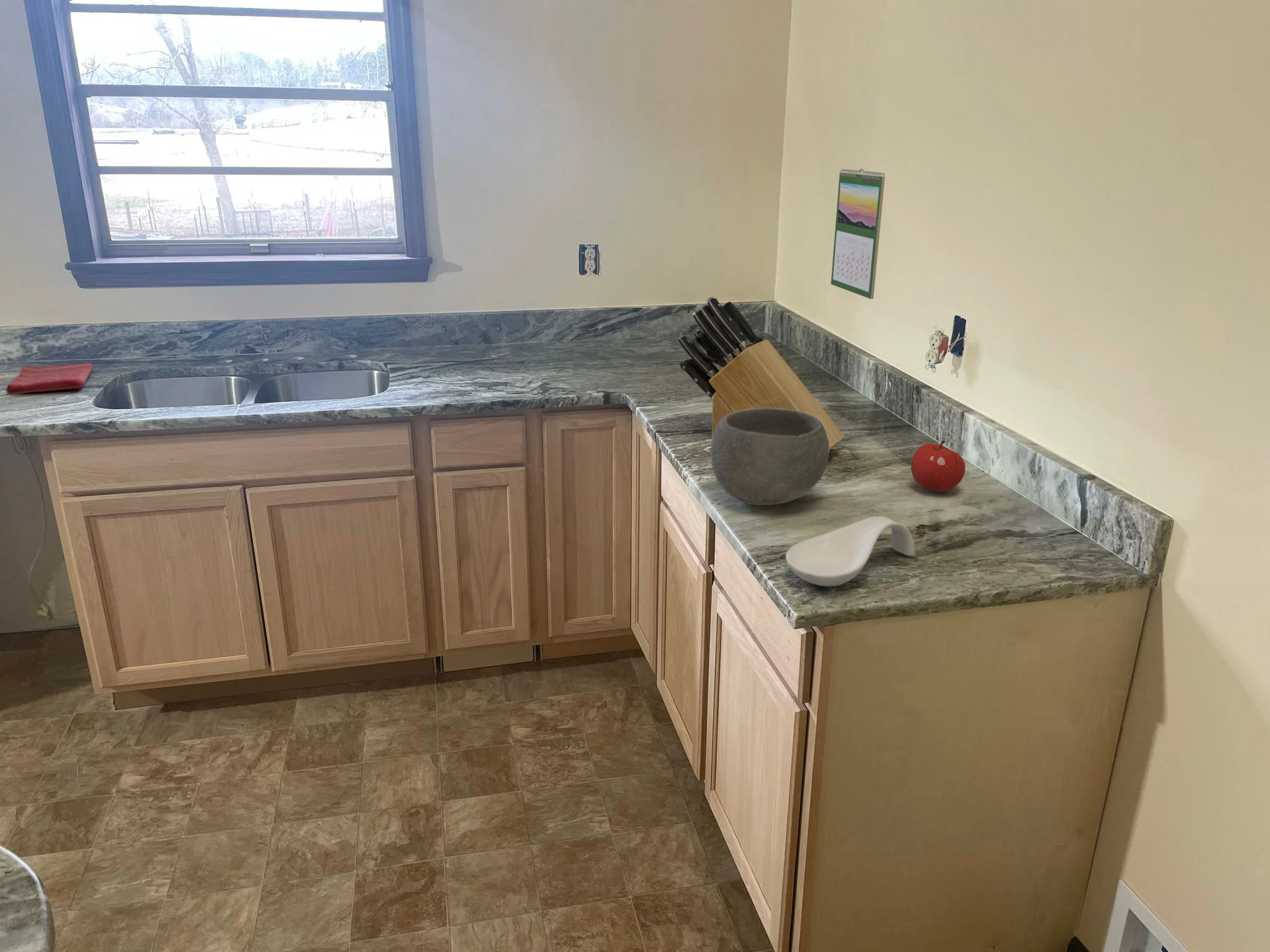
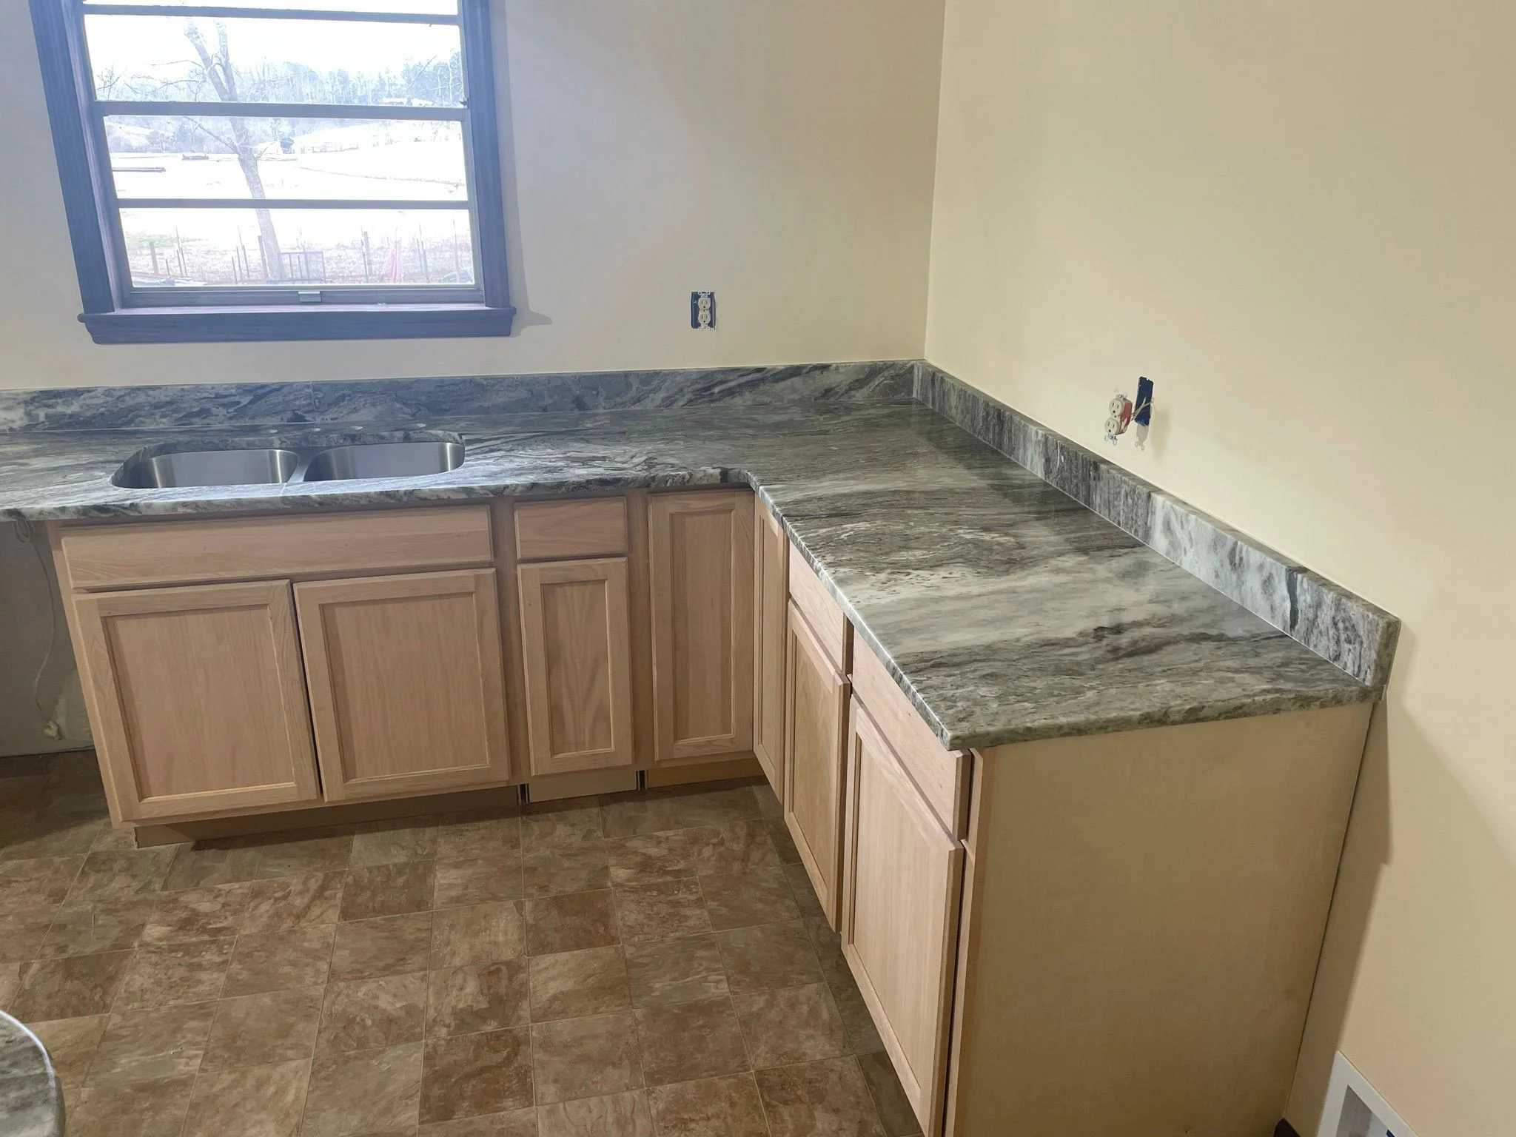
- knife block (760, 373)
- spoon rest (853, 548)
- fruit (938, 464)
- bowl (769, 460)
- calendar (856, 231)
- dish towel (51, 376)
